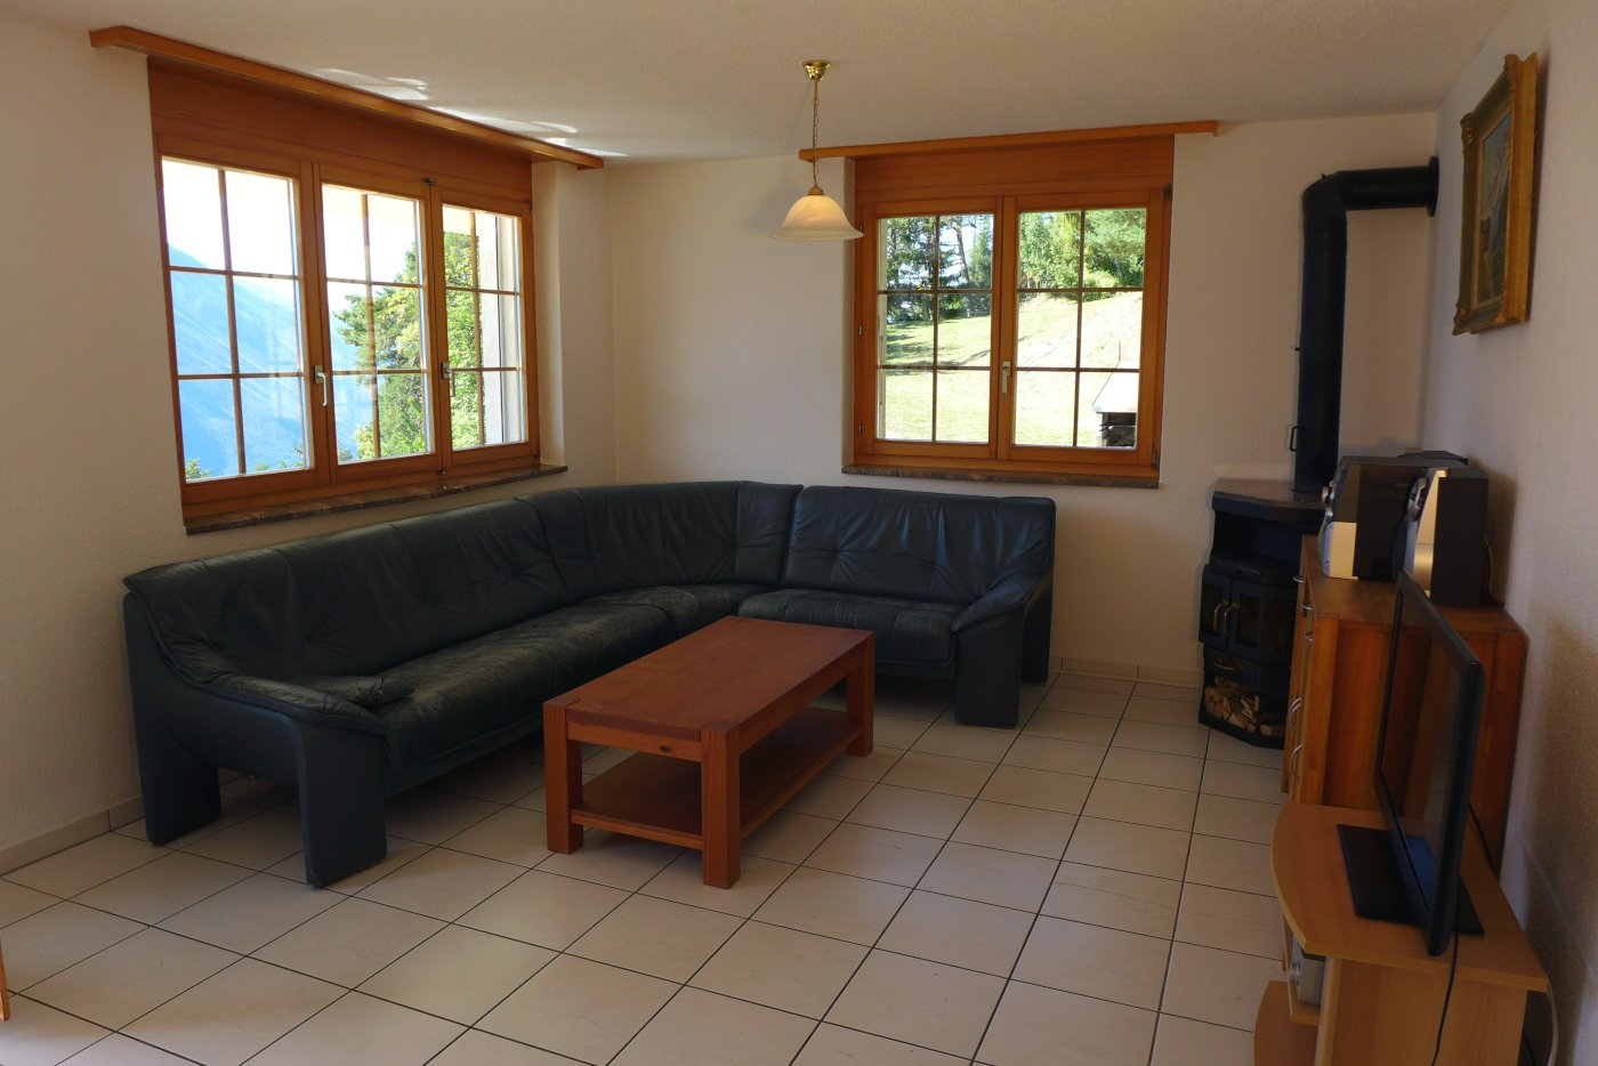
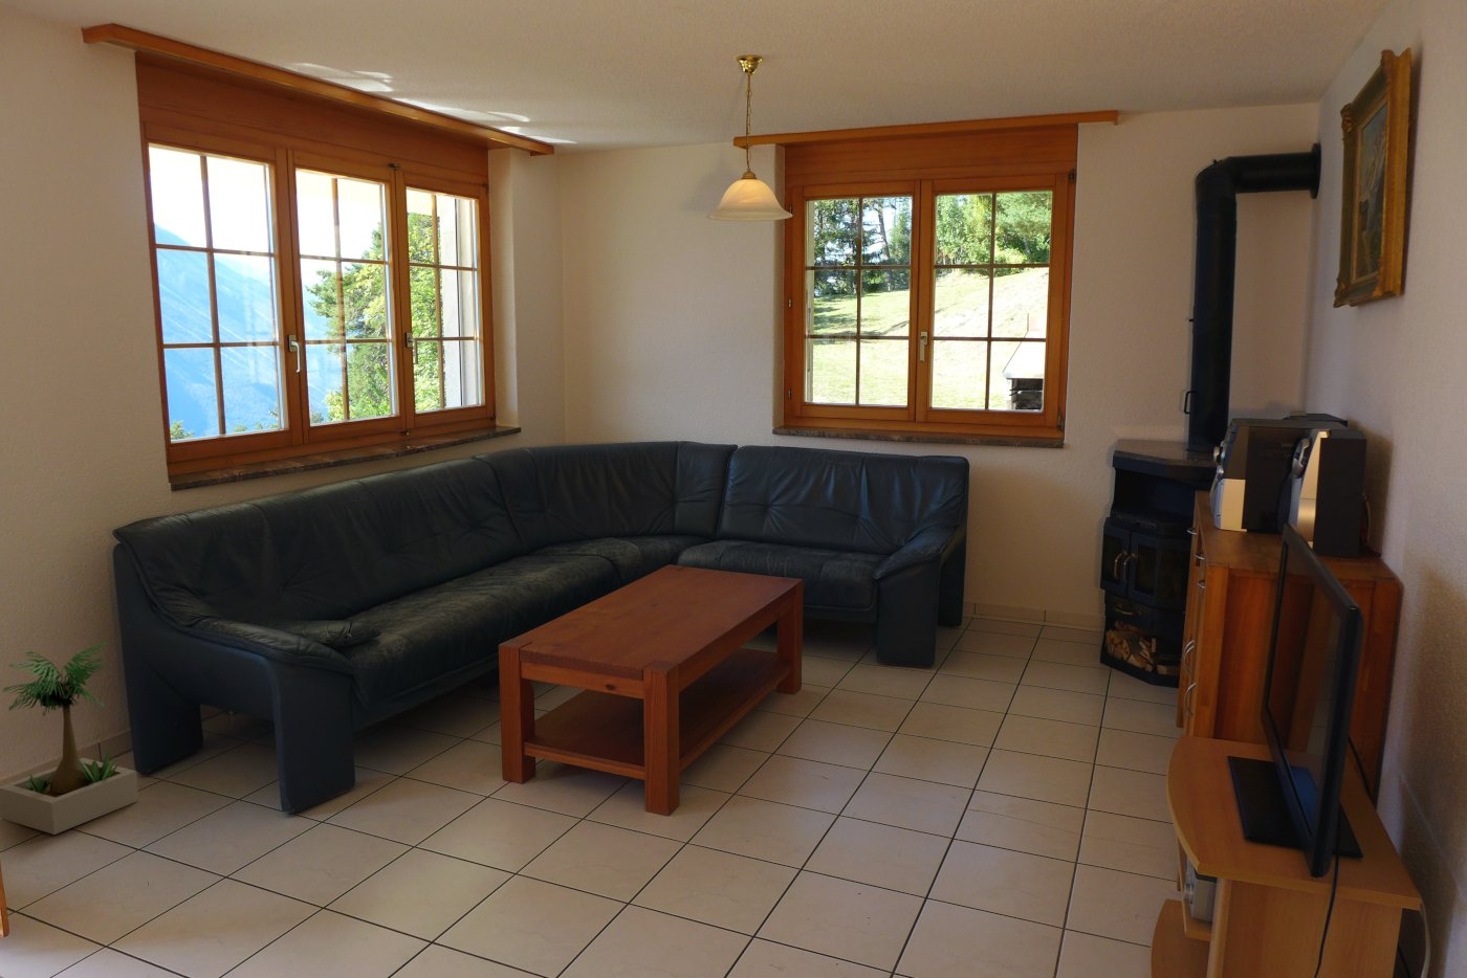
+ potted plant (72, 729)
